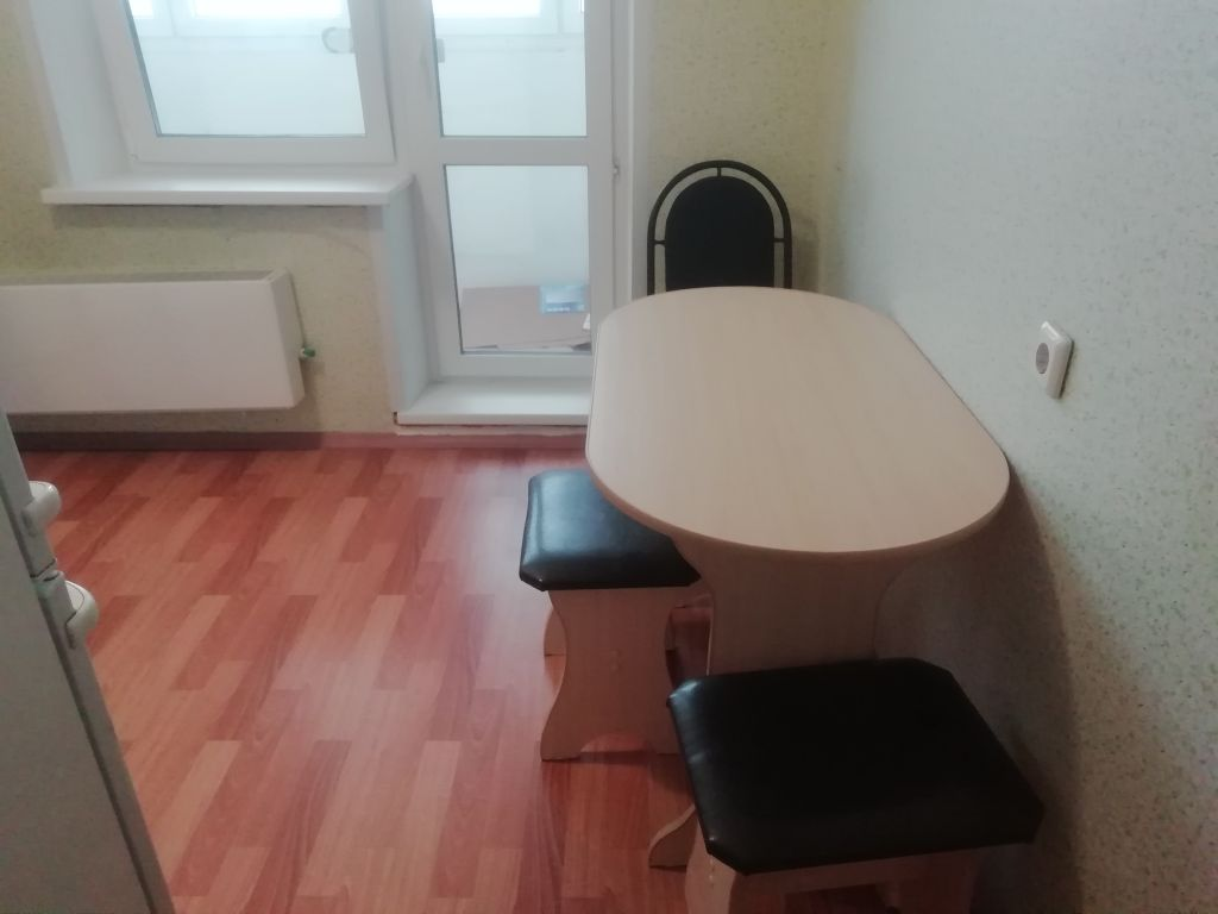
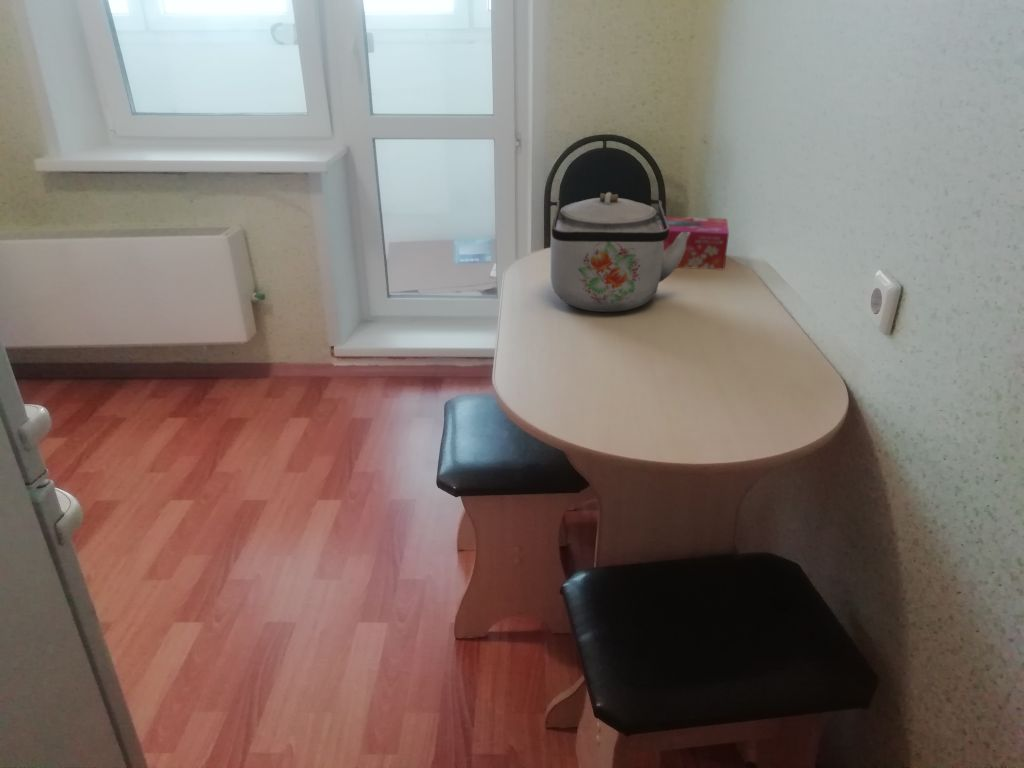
+ tissue box (671, 241)
+ kettle (619, 249)
